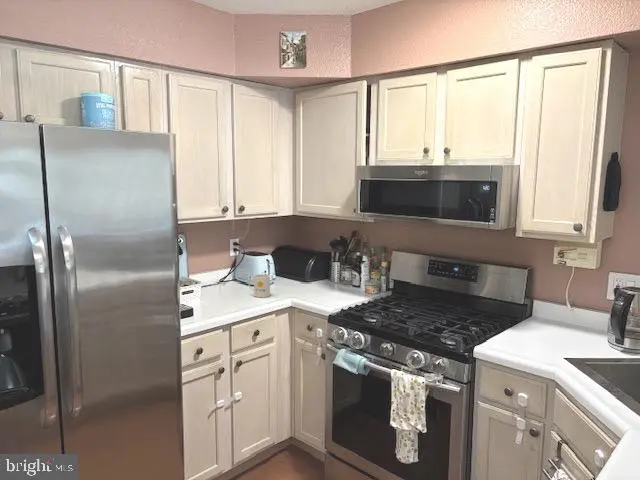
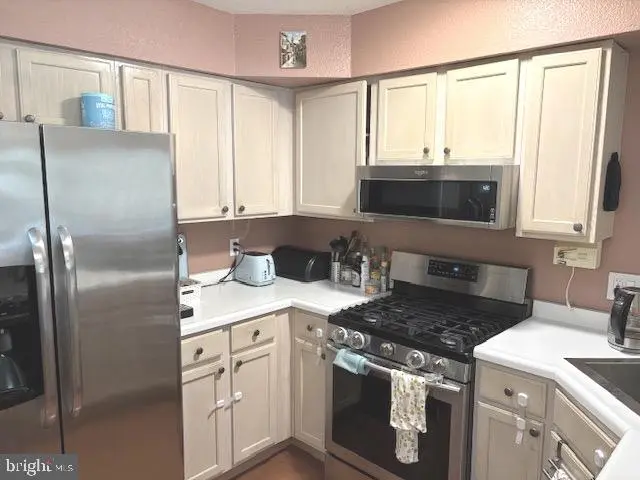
- mug (259, 285)
